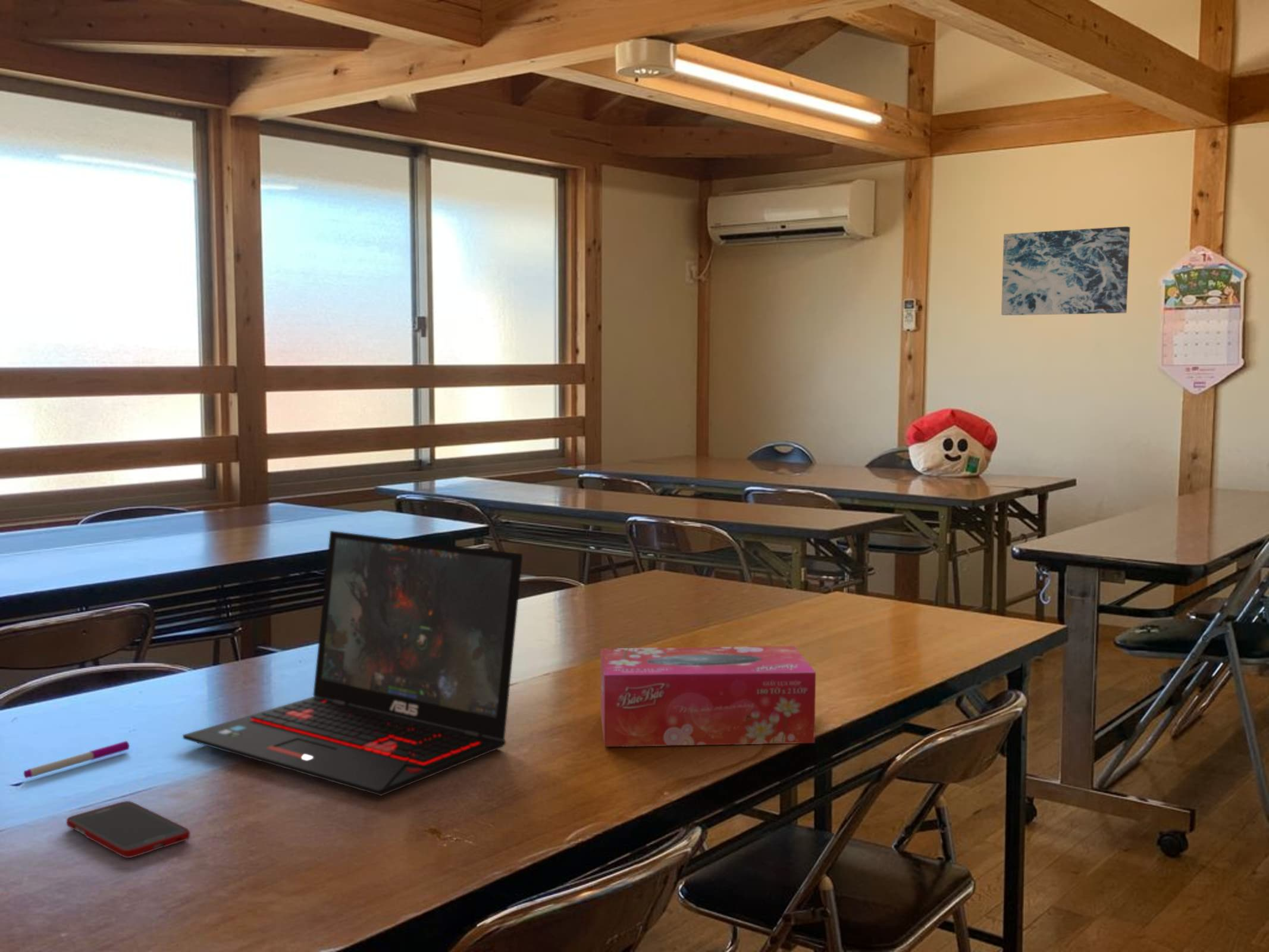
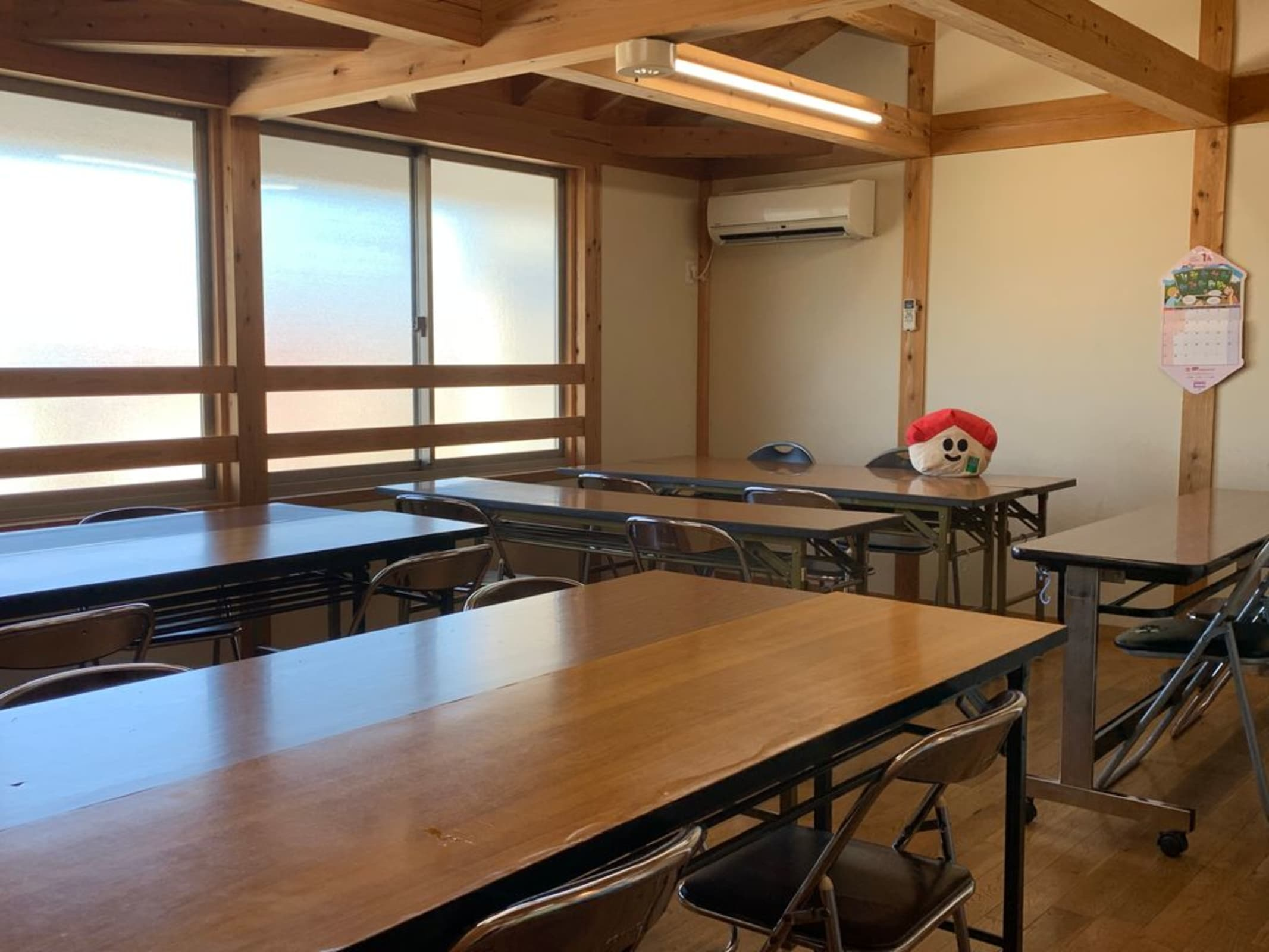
- laptop (352, 649)
- tissue box (703, 694)
- wall art (1063, 273)
- cell phone (127, 828)
- pen (77, 759)
